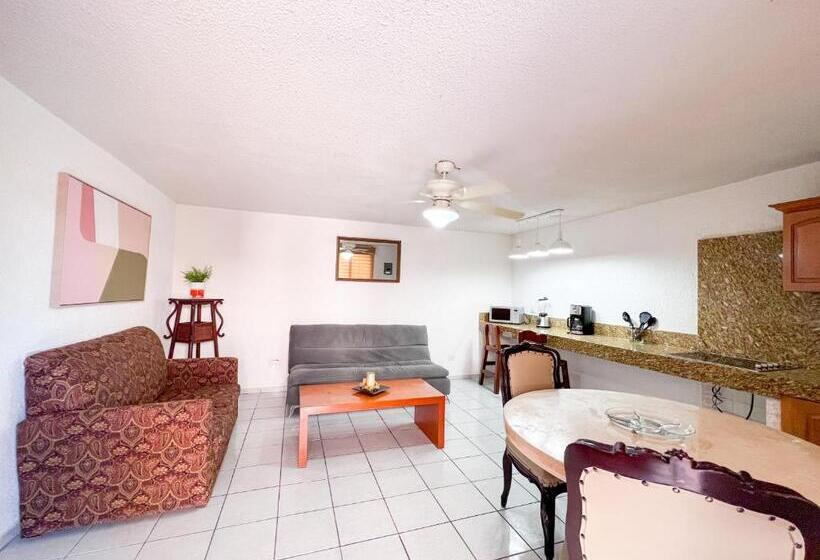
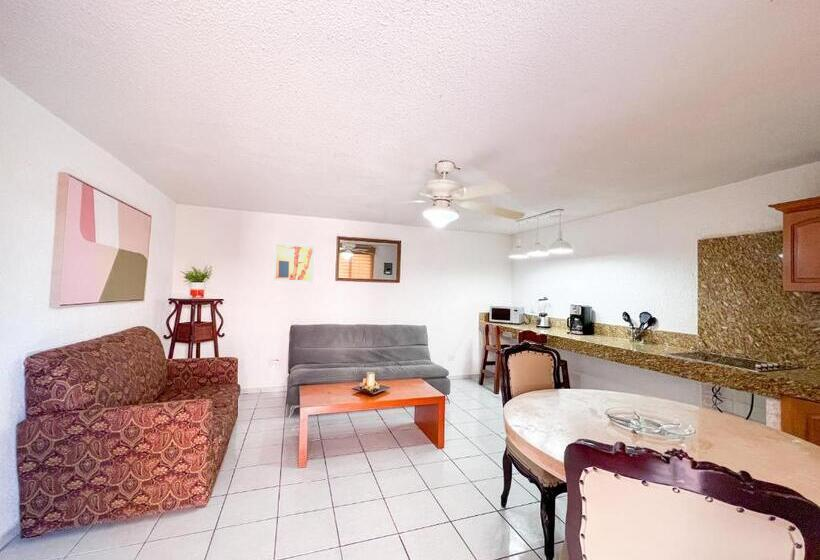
+ wall art (294, 263)
